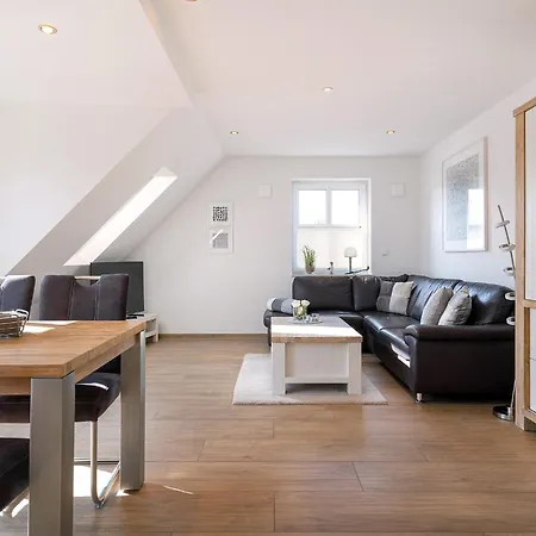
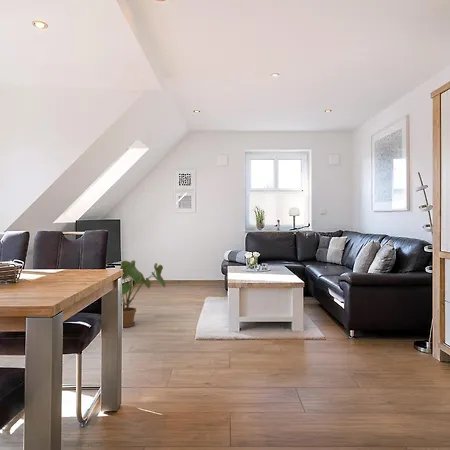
+ house plant (132, 290)
